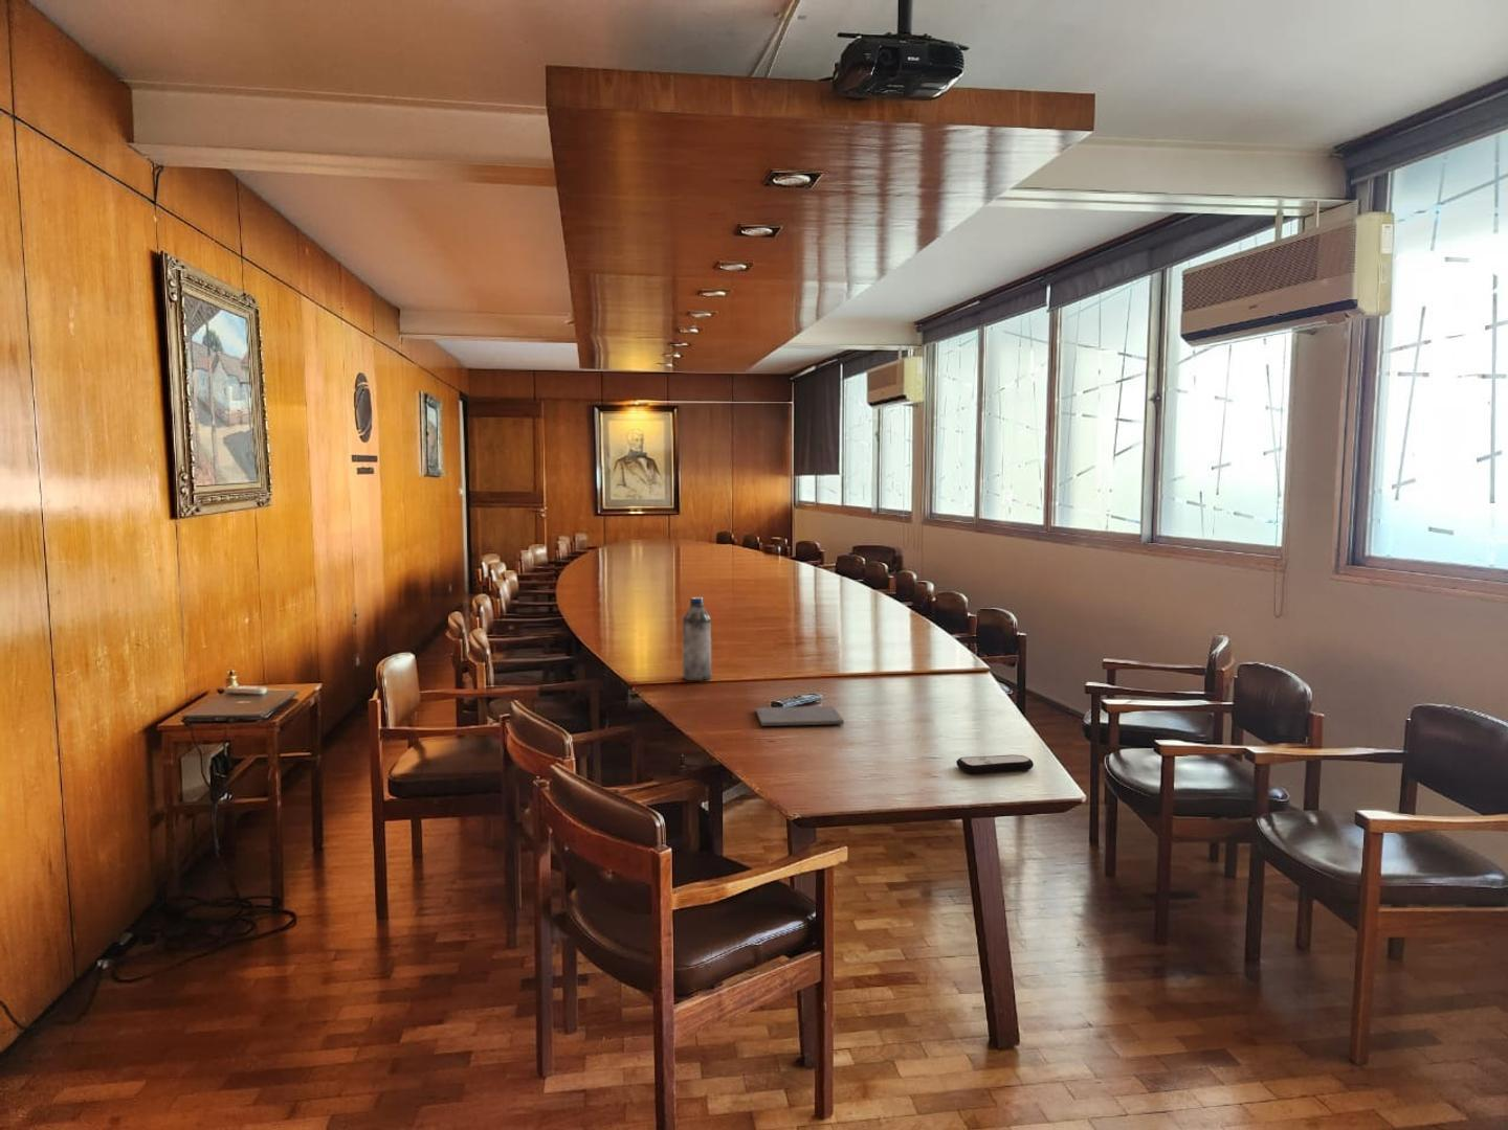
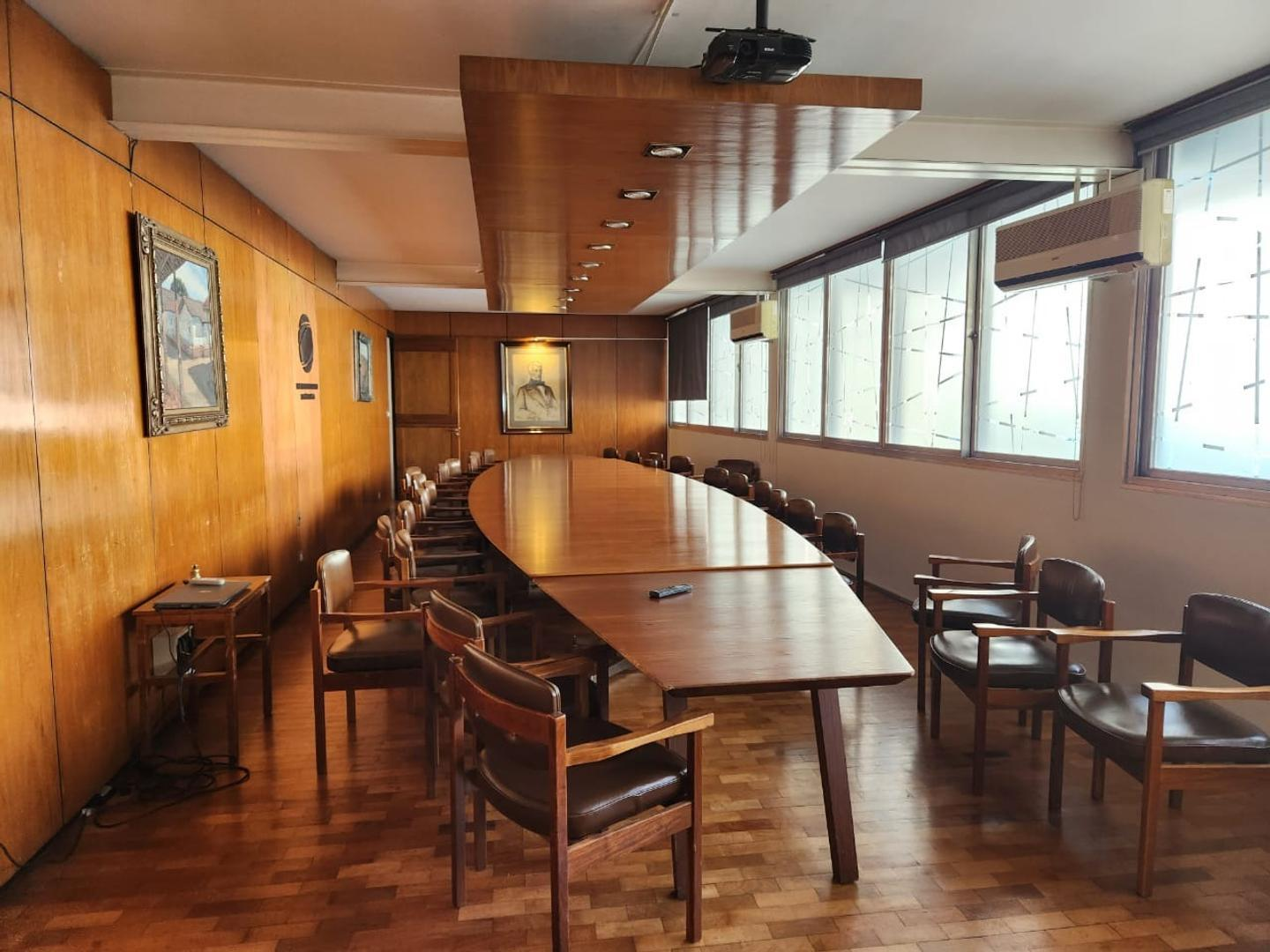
- notepad (798, 716)
- remote control (995, 763)
- water bottle (696, 637)
